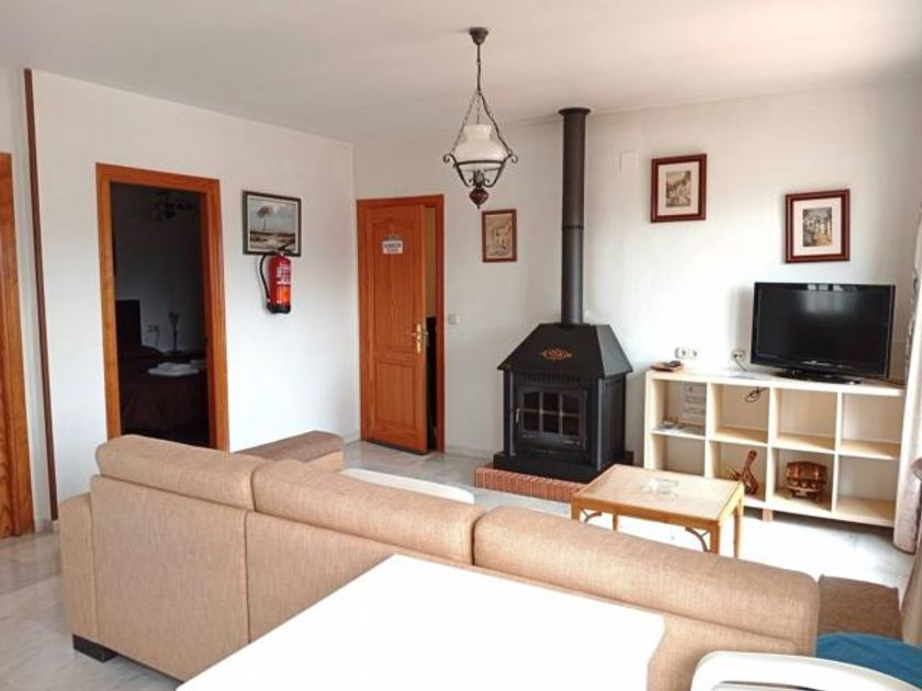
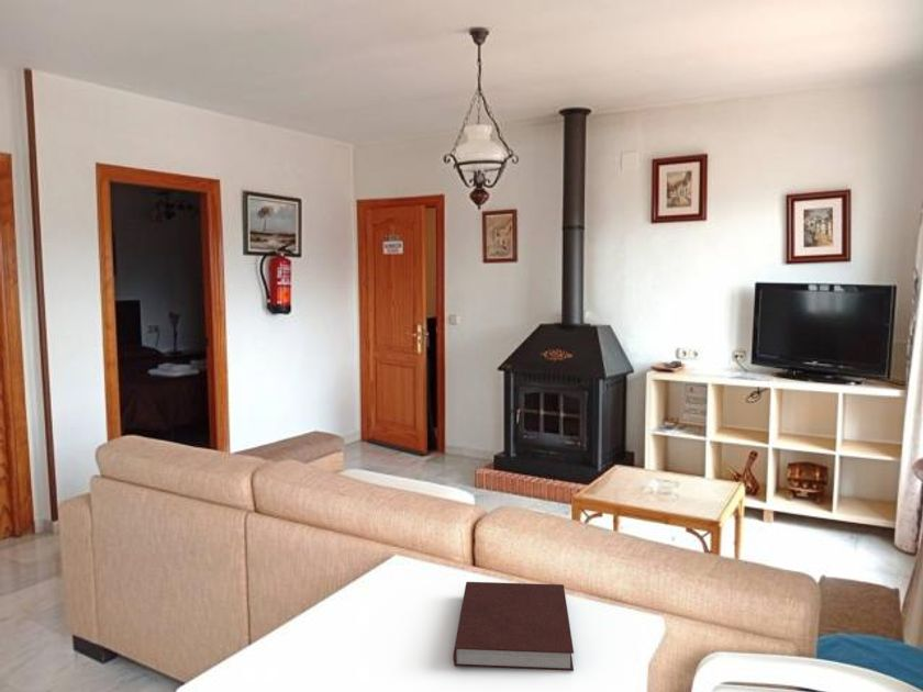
+ notebook (513, 621)
